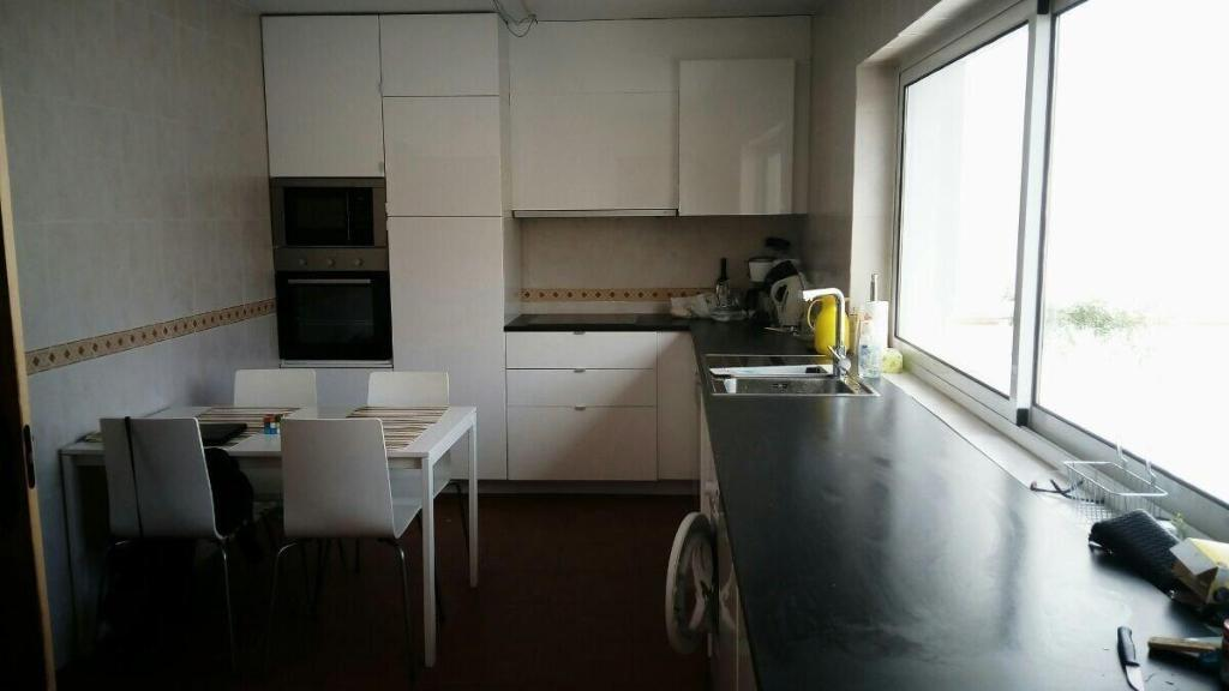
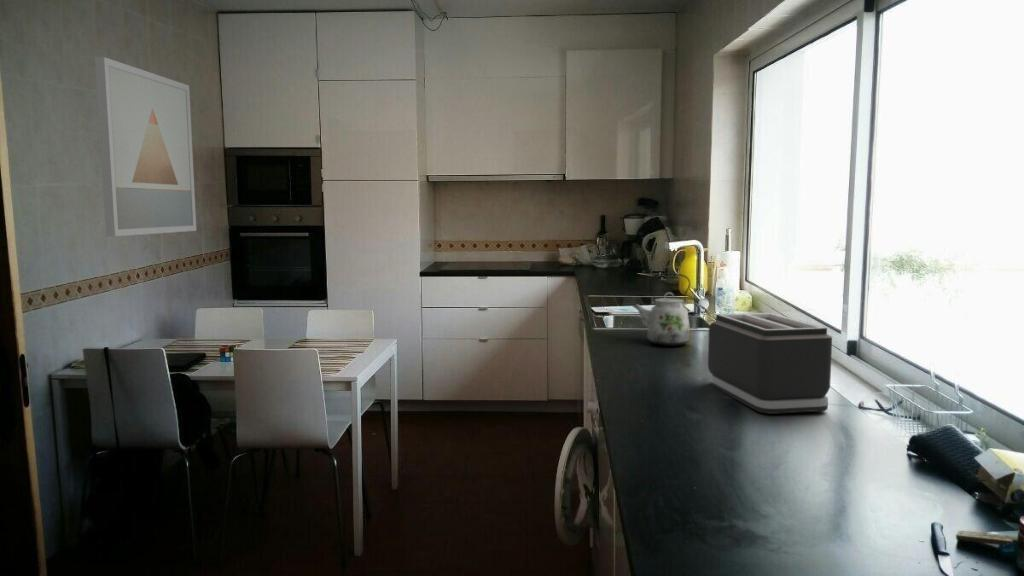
+ kettle (661, 308)
+ wall art (151, 154)
+ toaster (764, 358)
